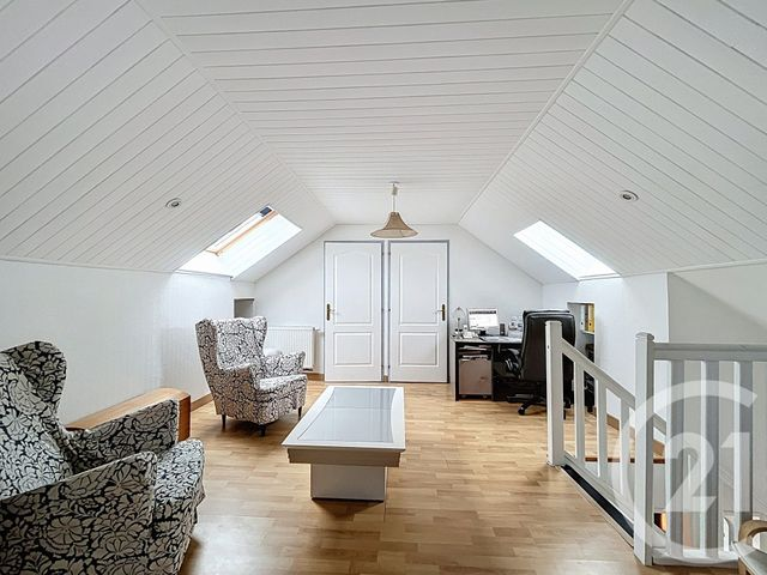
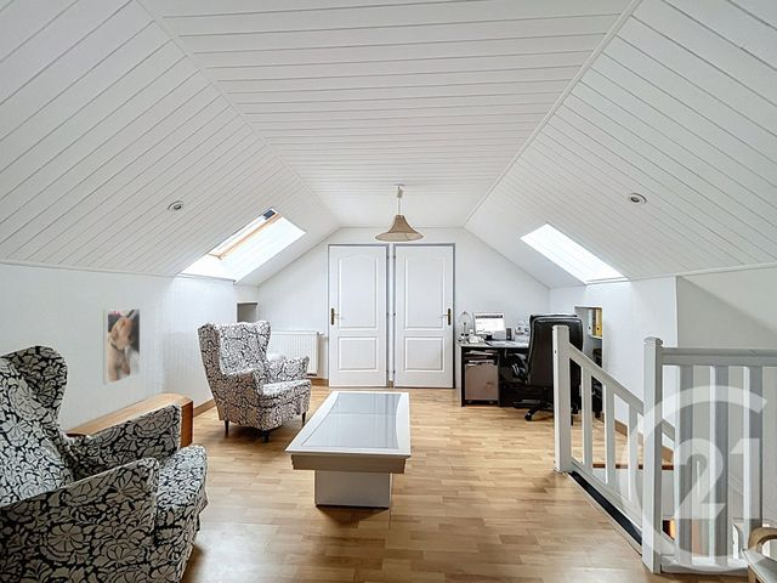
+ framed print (123, 344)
